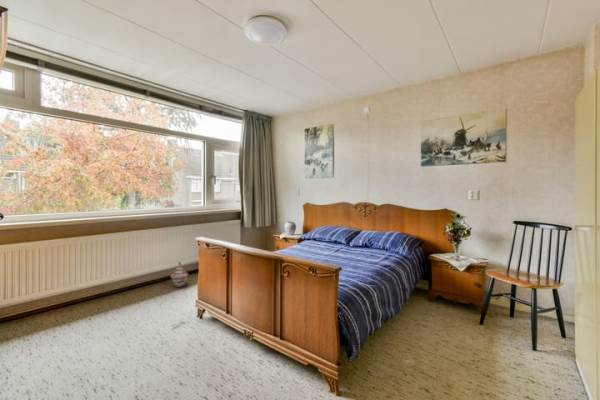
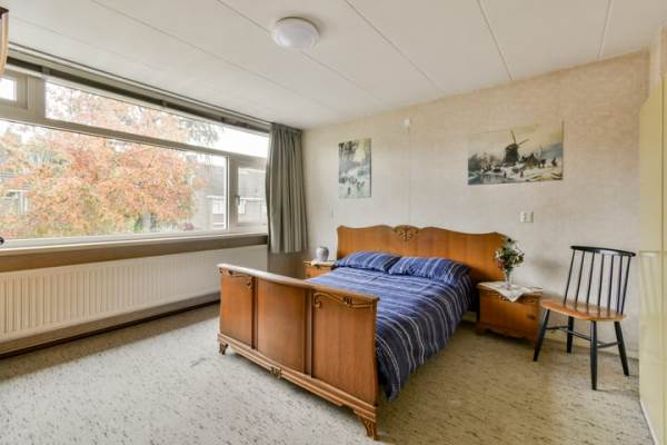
- woven basket (179, 273)
